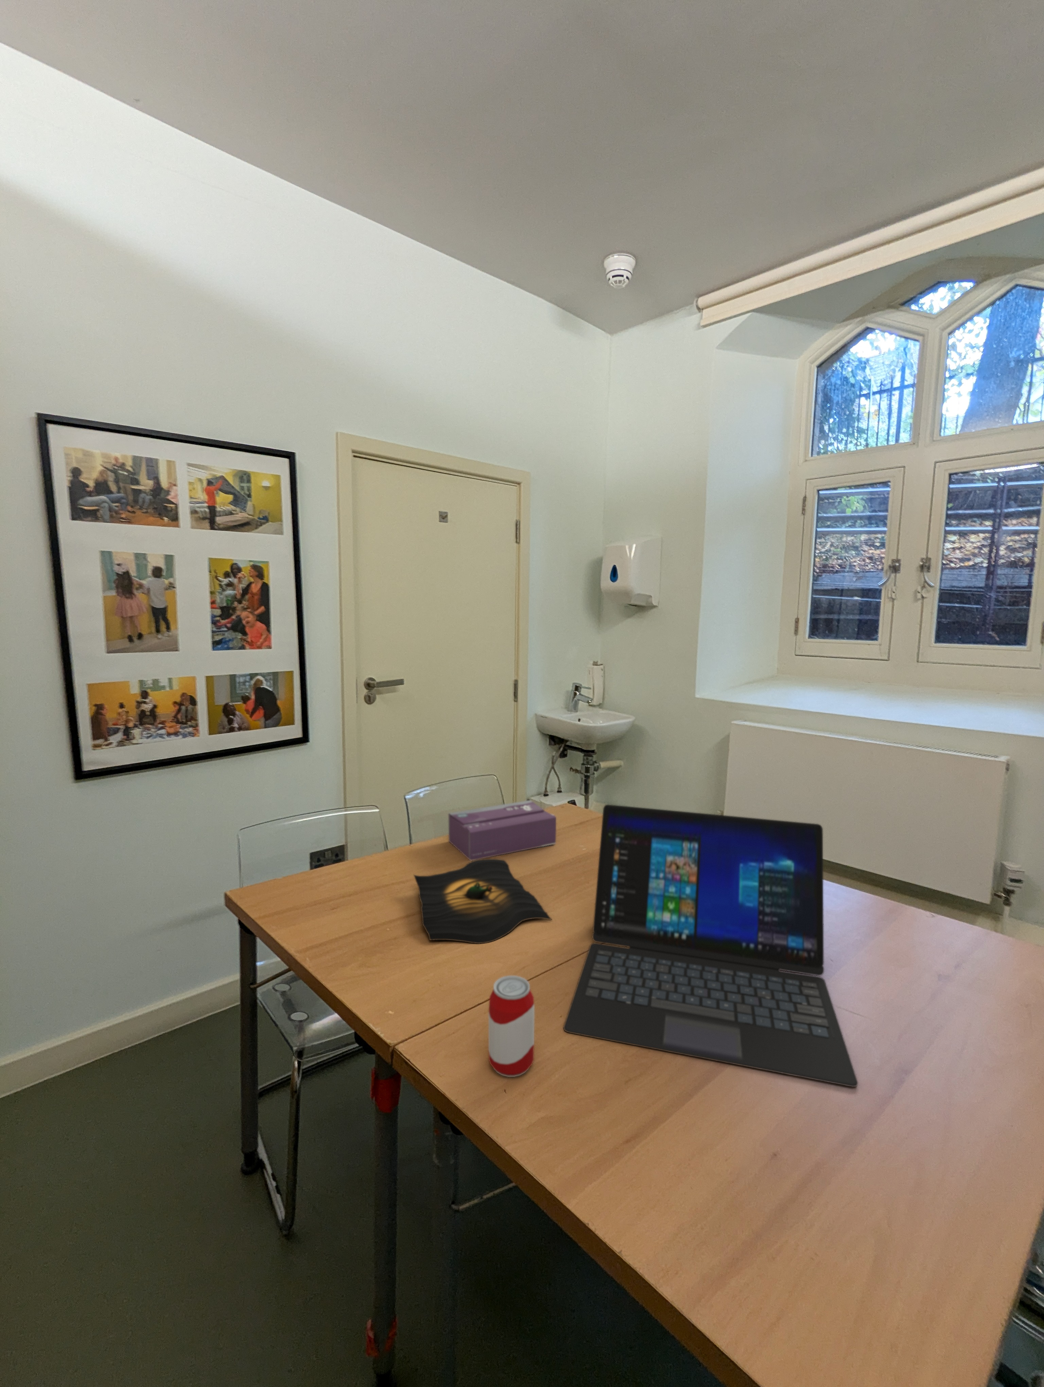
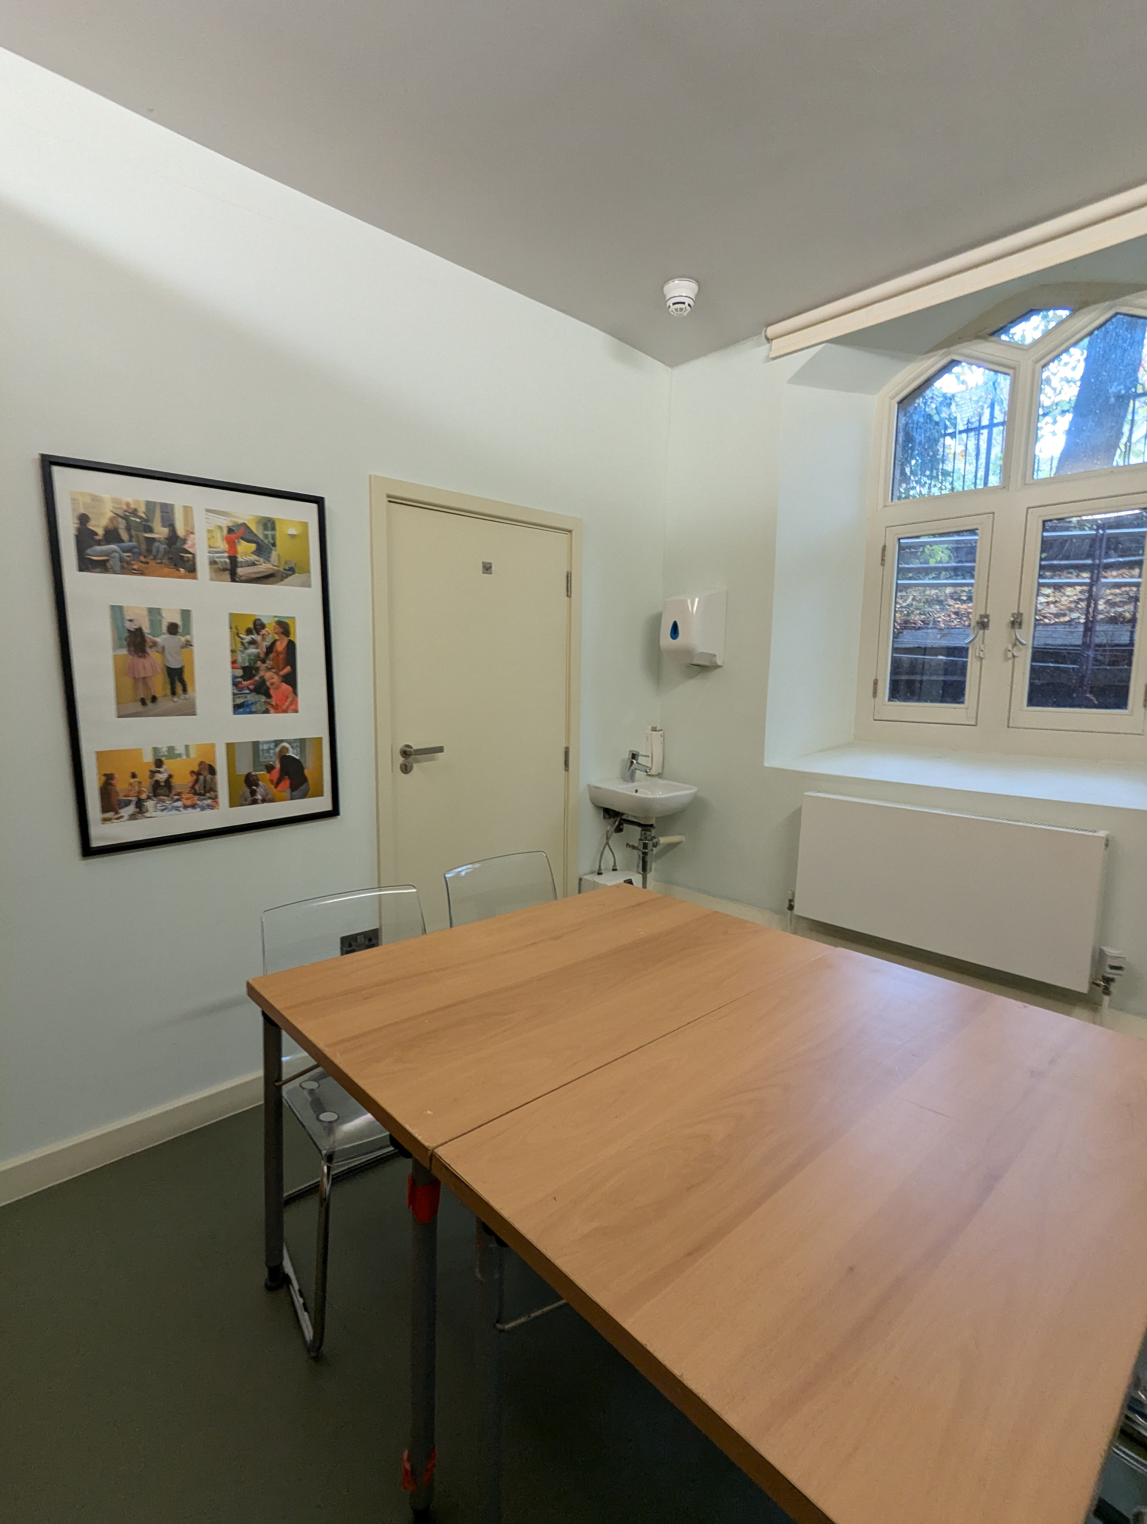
- tequila (475, 893)
- tissue box (502, 828)
- laptop (705, 917)
- beverage can (511, 1024)
